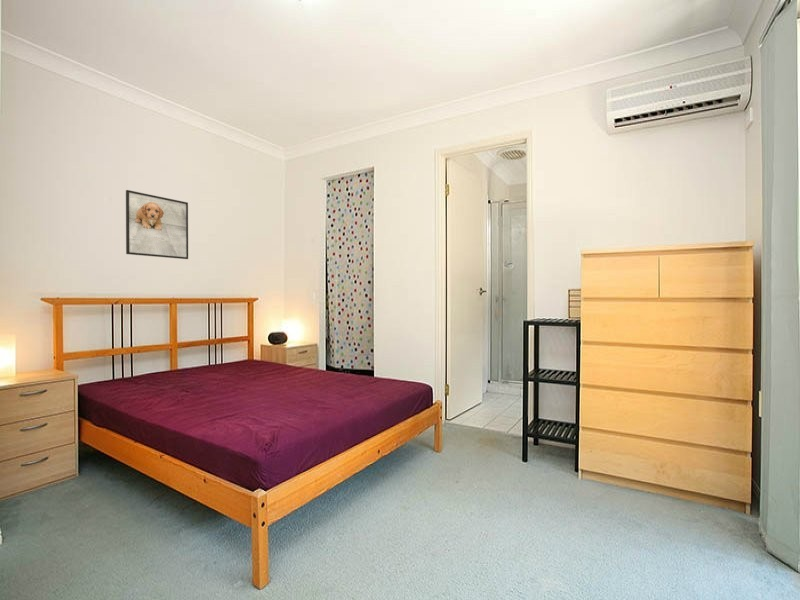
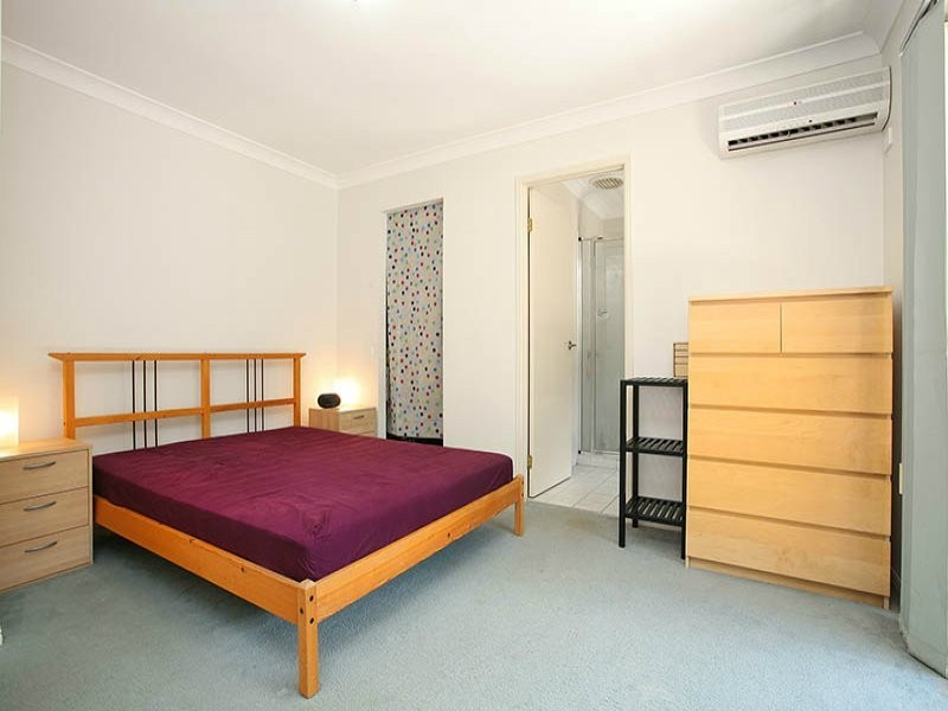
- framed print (158, 226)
